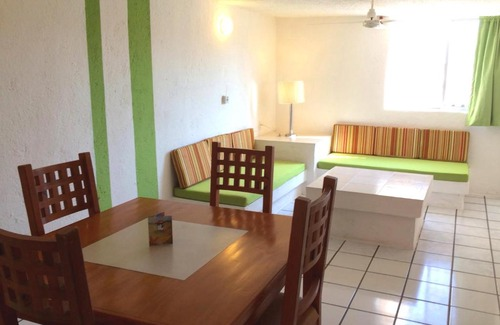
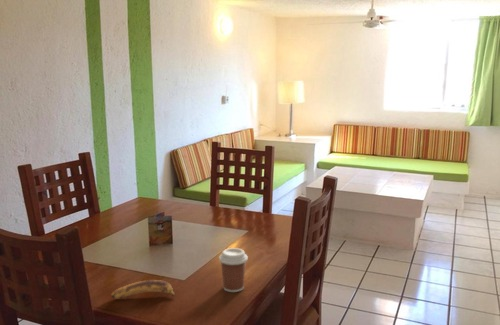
+ banana (143, 289)
+ coffee cup (233, 269)
